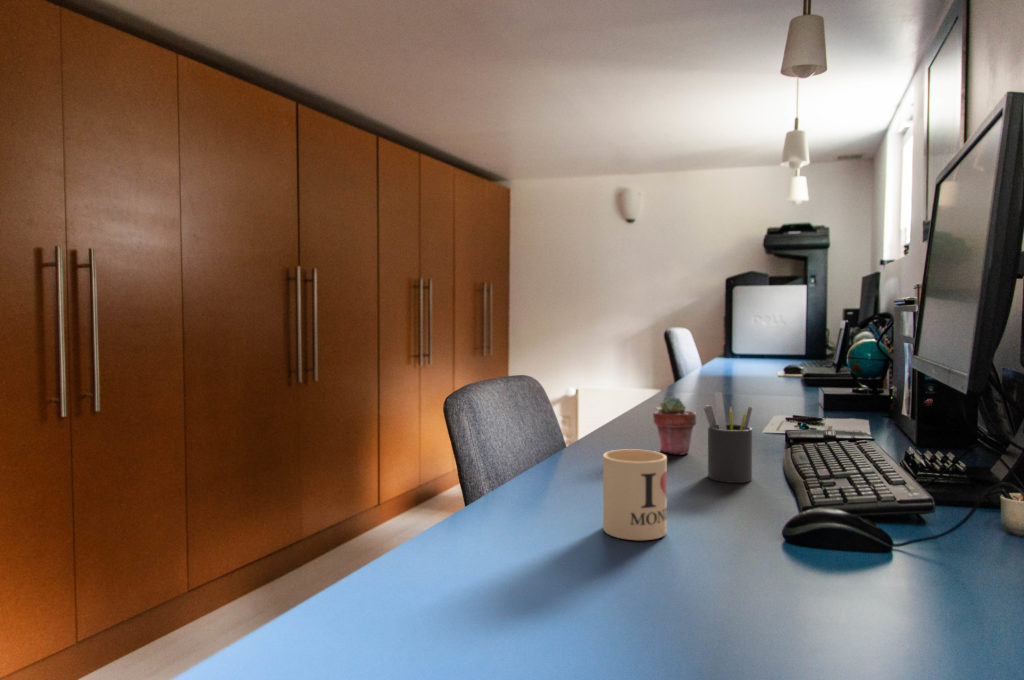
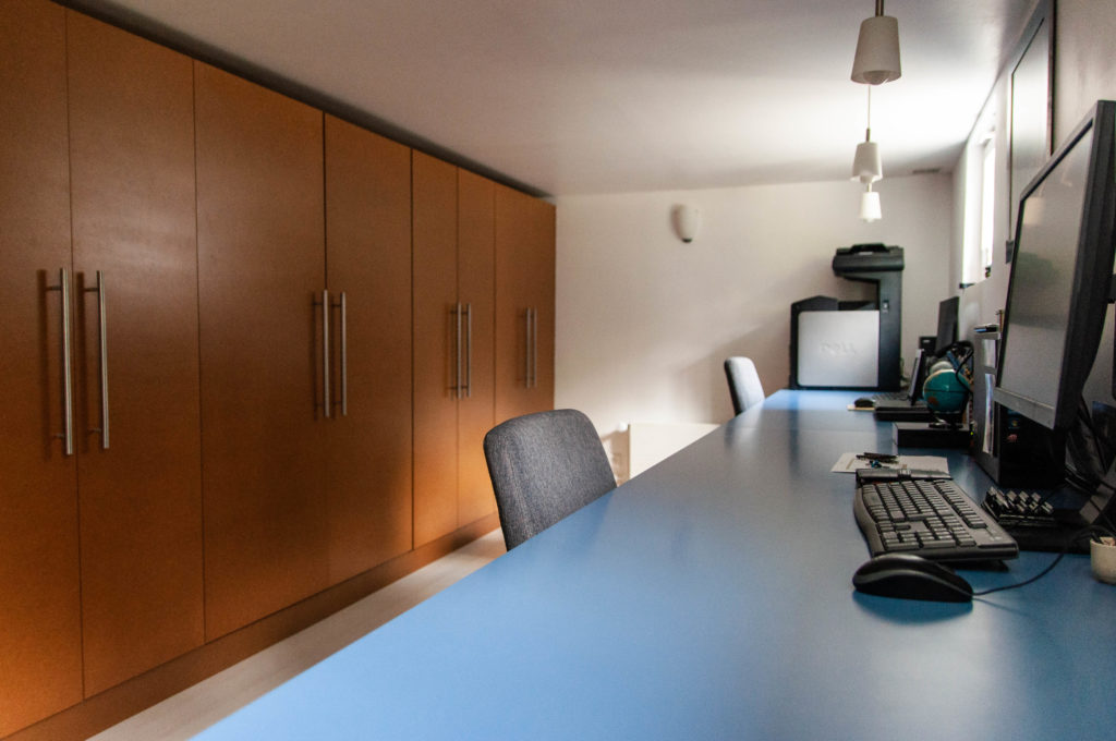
- pen holder (728, 435)
- potted succulent (674, 423)
- mug (639, 489)
